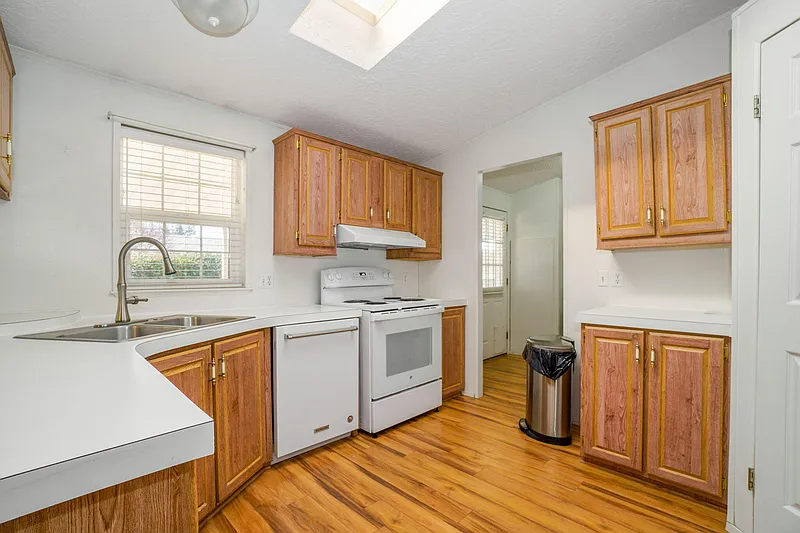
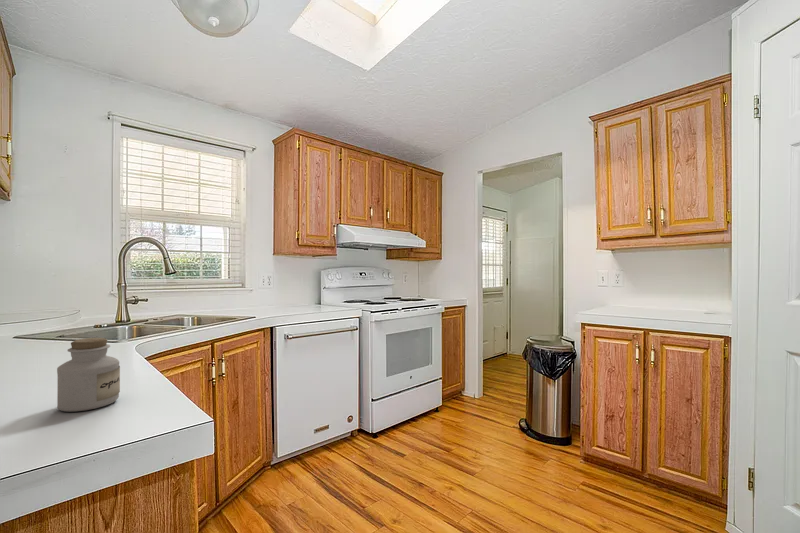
+ jar (89, 371)
